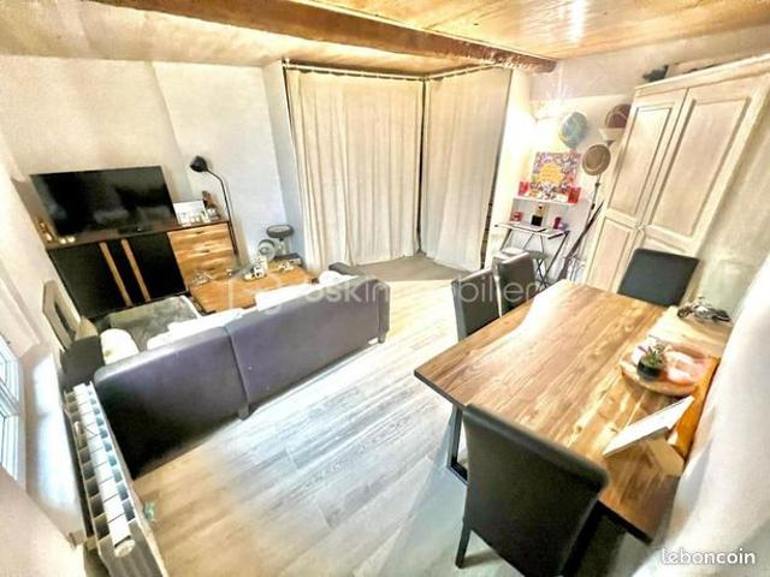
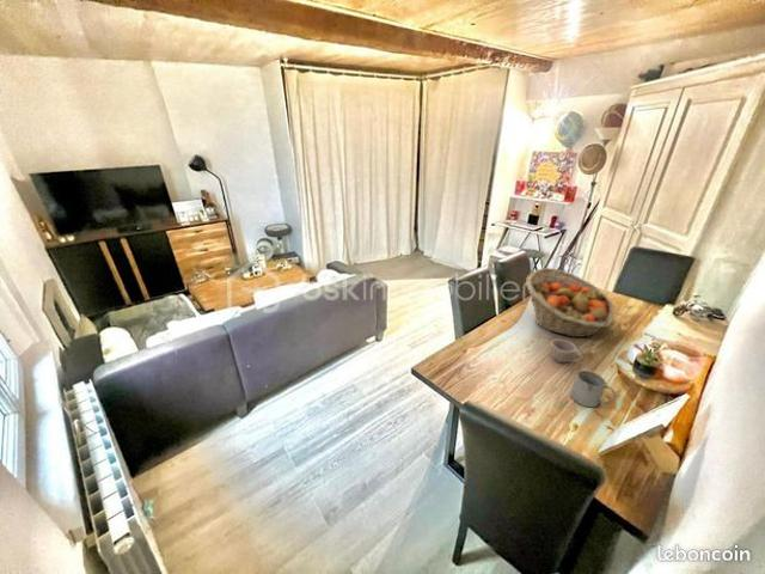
+ fruit basket (567, 300)
+ cup (565, 353)
+ mug (593, 390)
